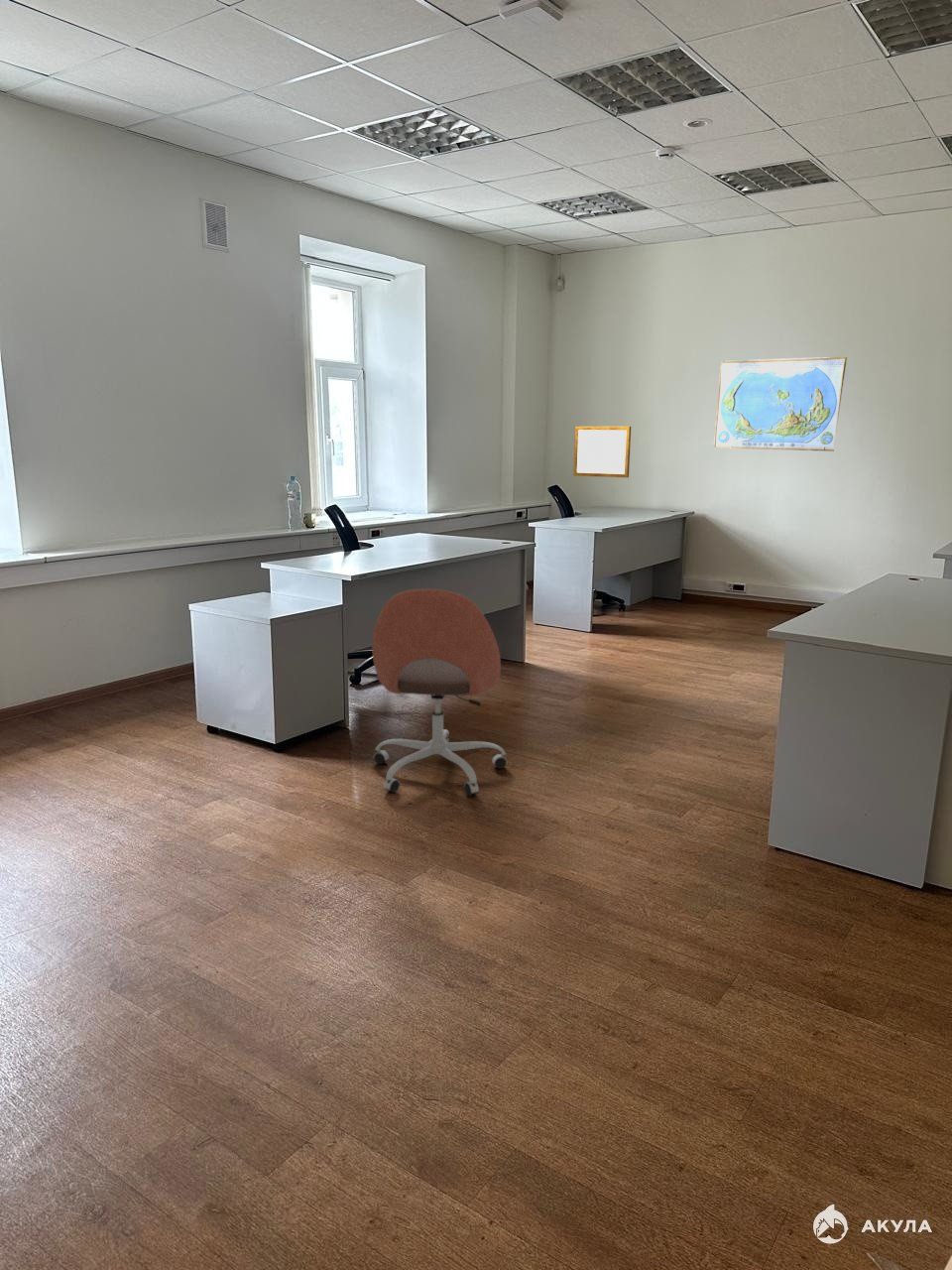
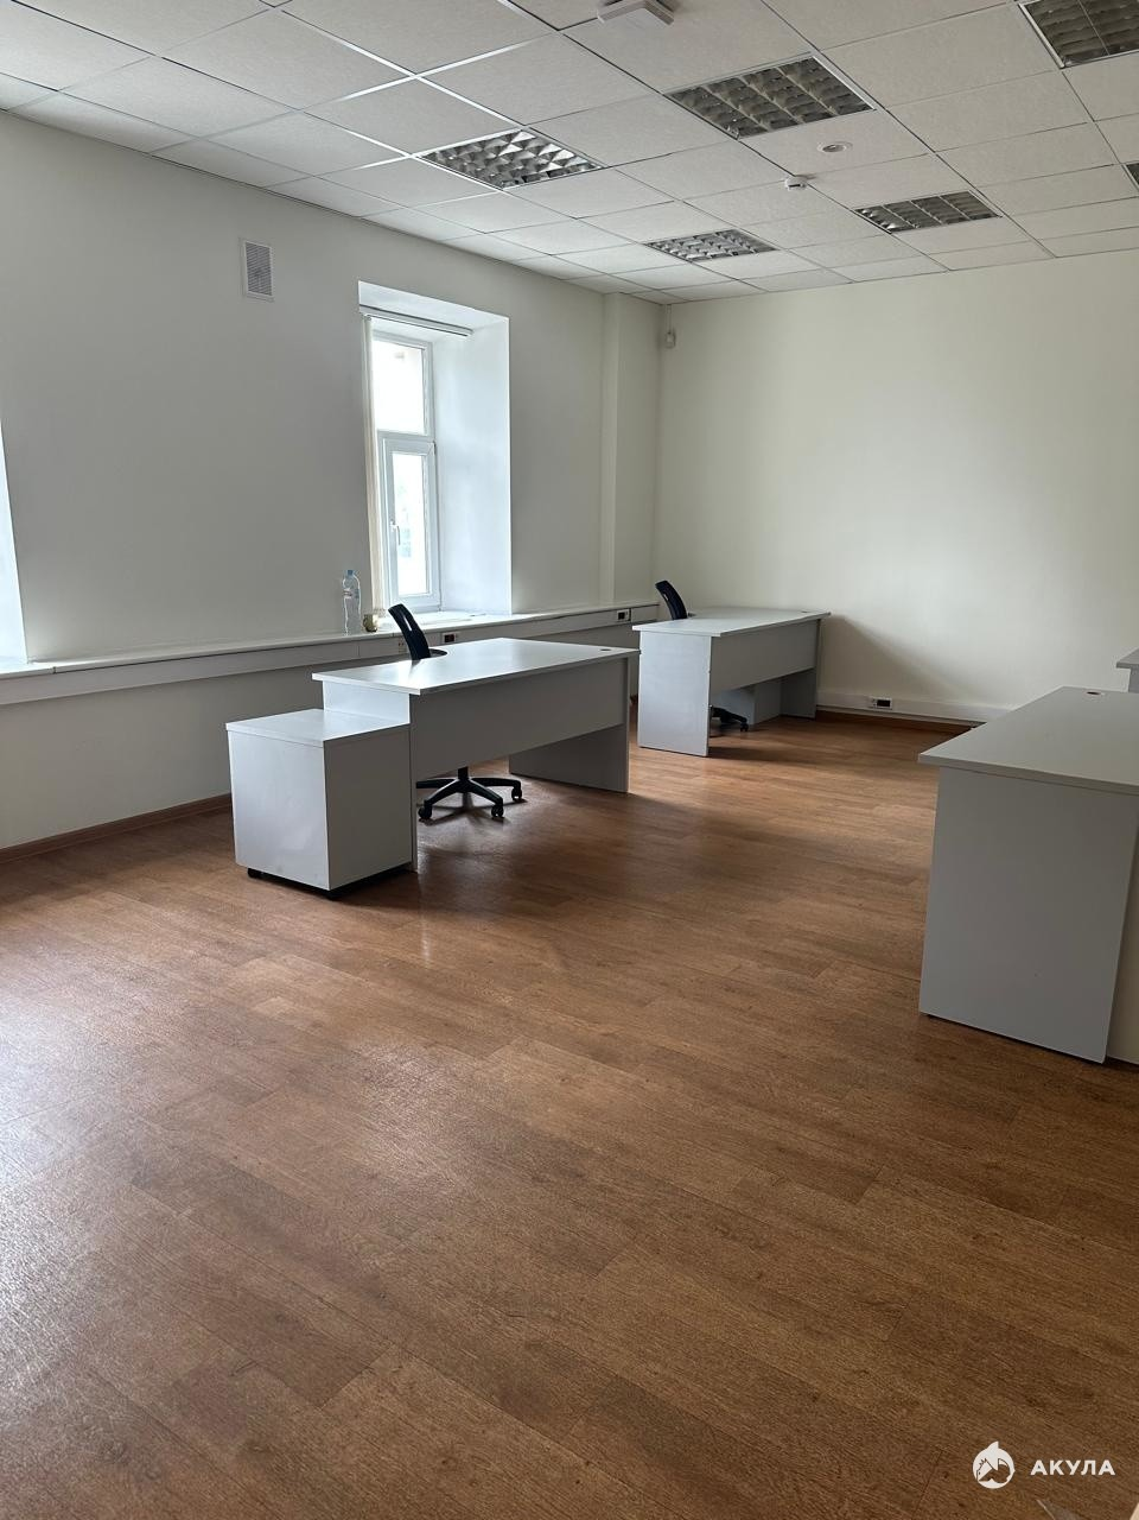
- world map (776, 405)
- writing board (601, 451)
- office chair (437, 677)
